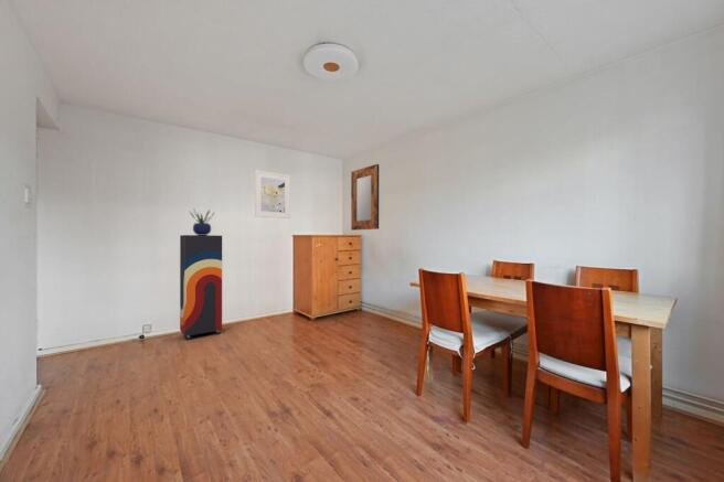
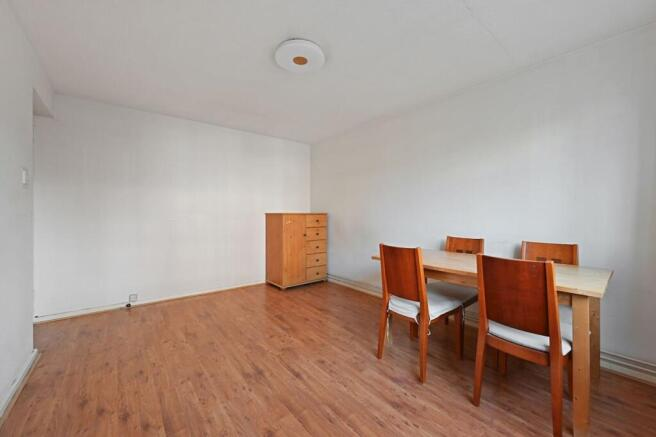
- shelving unit (201, 285)
- potted plant (201, 222)
- home mirror (364, 199)
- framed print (273, 195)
